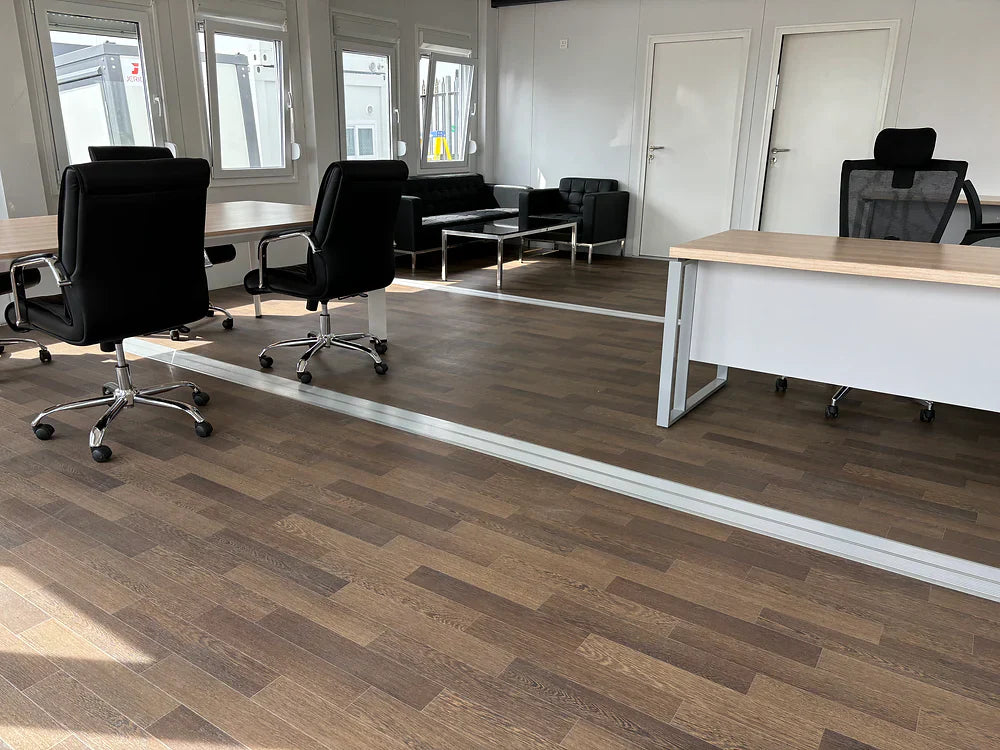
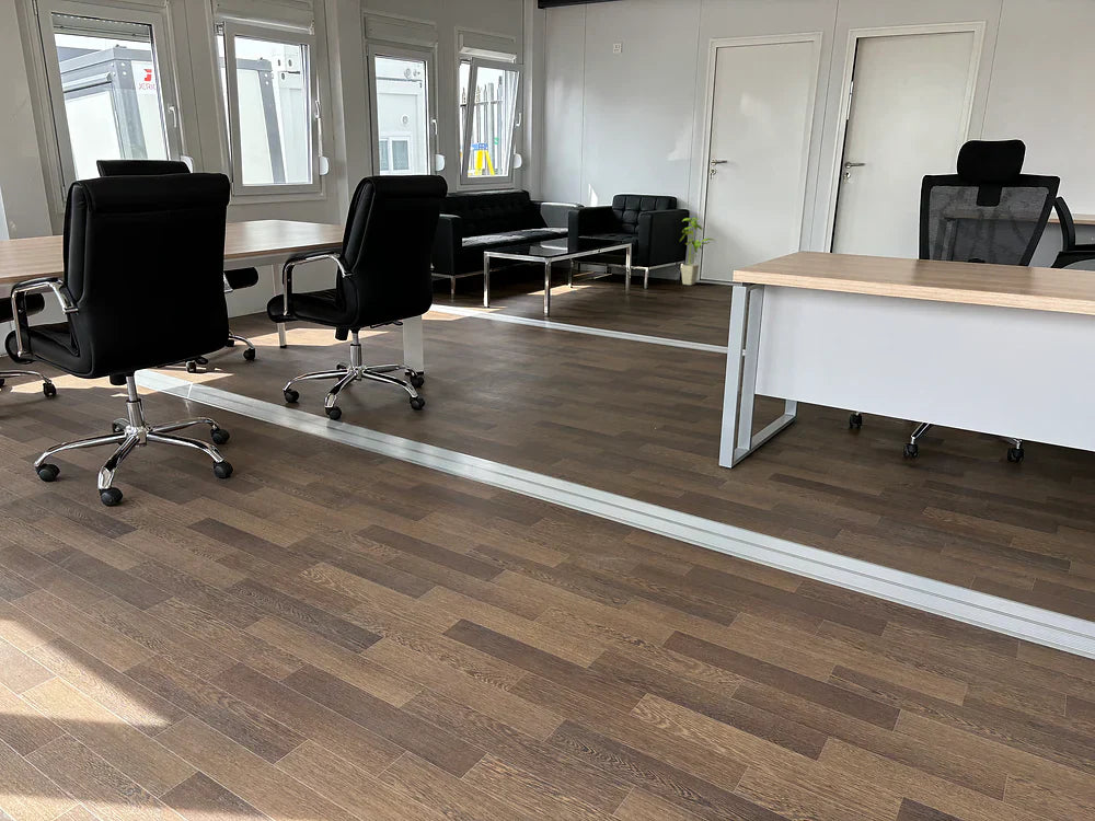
+ house plant (695, 251)
